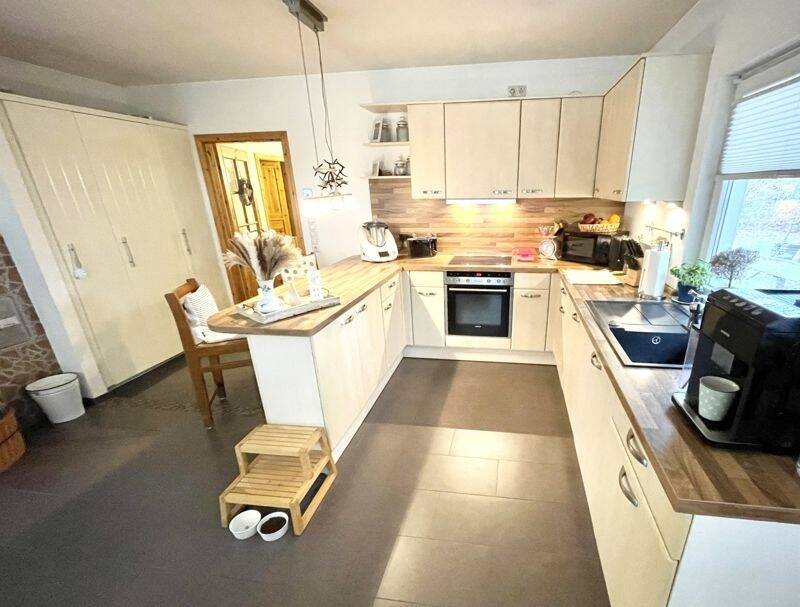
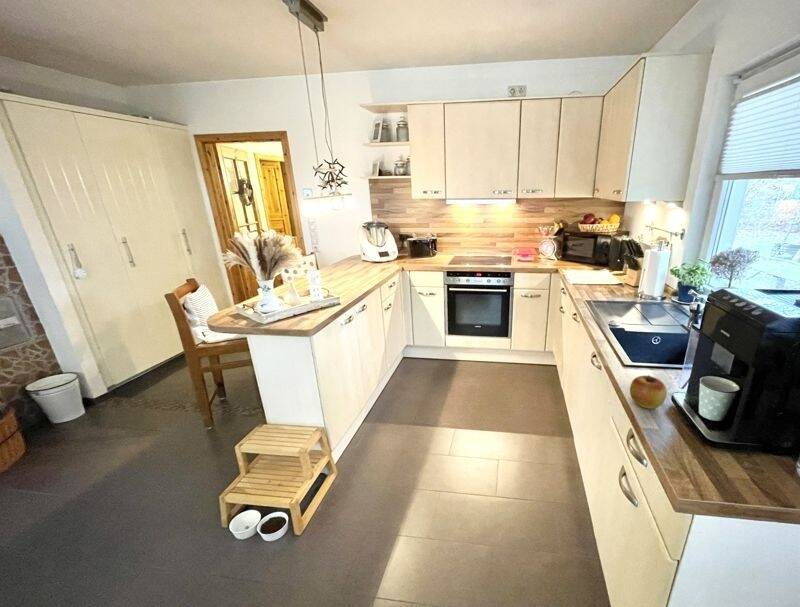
+ apple (648, 389)
